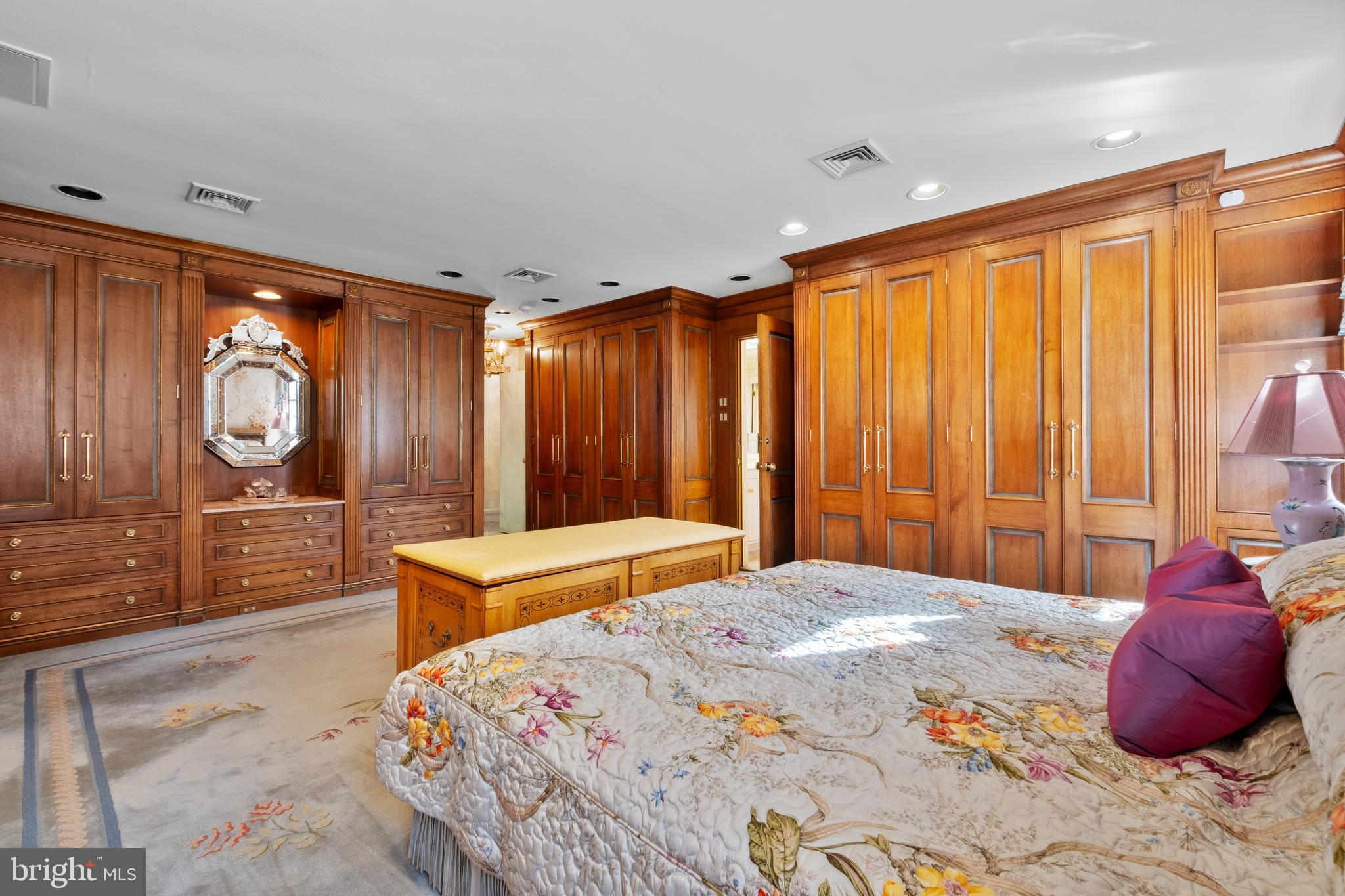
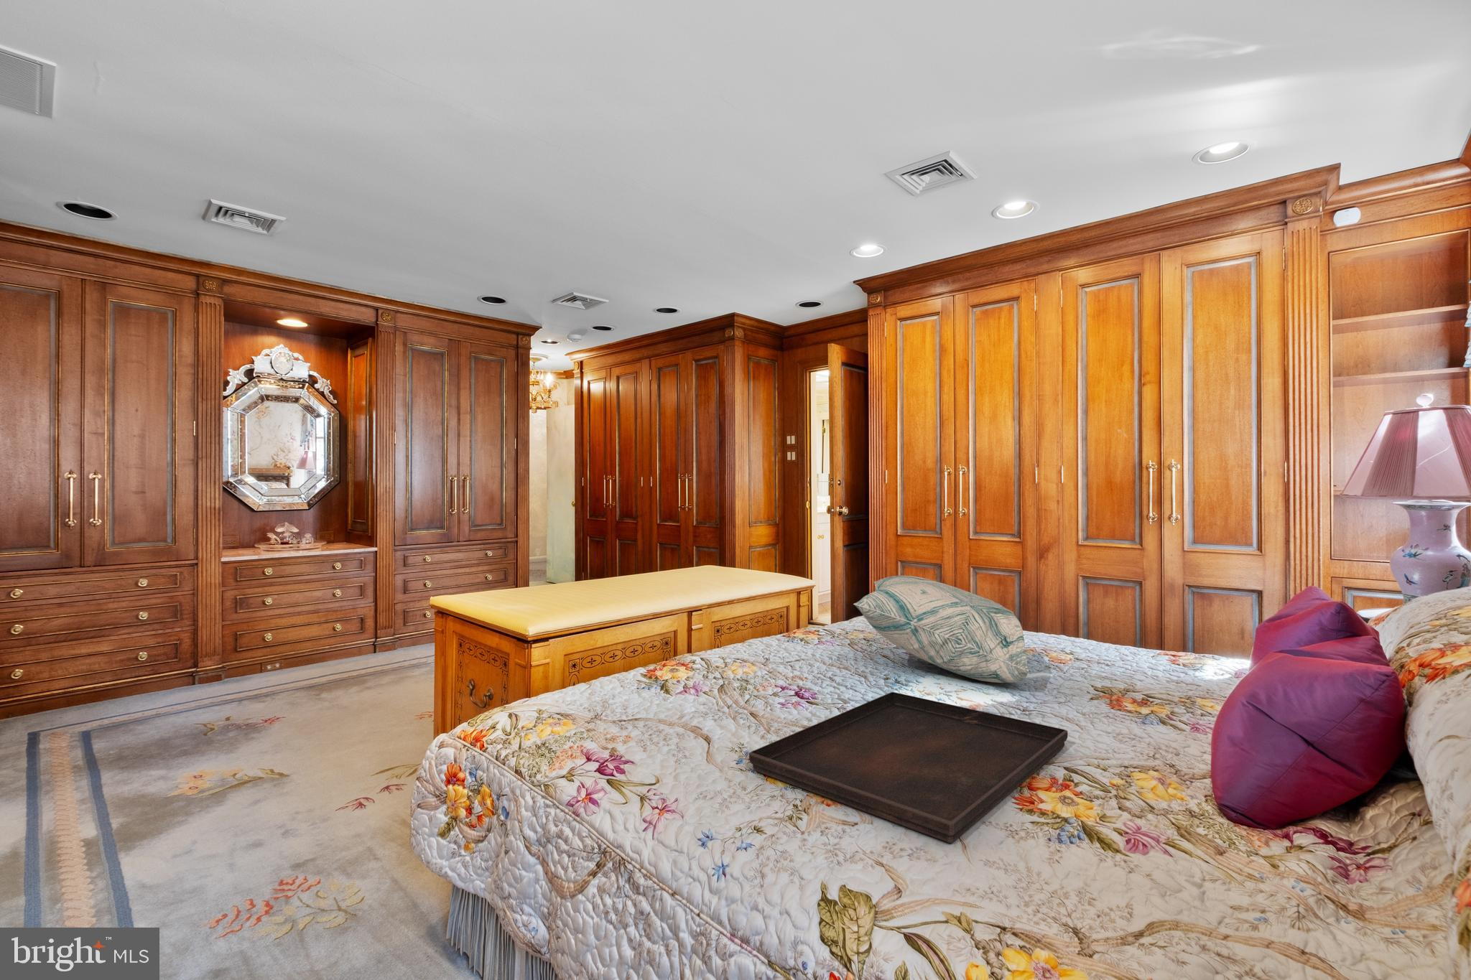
+ serving tray (914, 749)
+ decorative pillow (938, 623)
